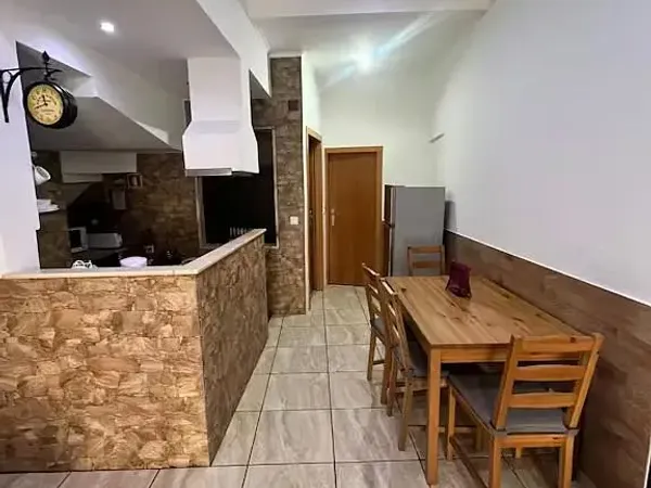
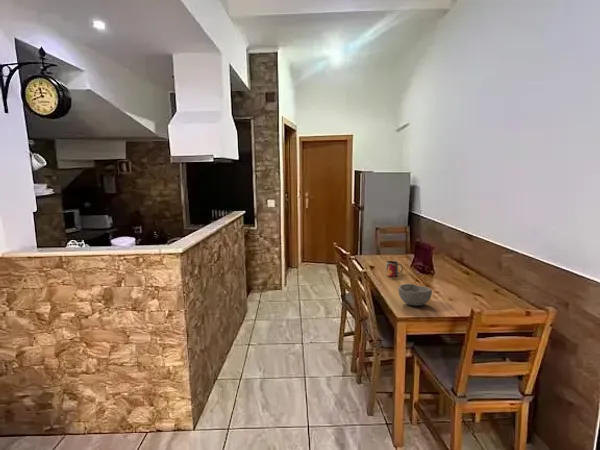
+ mug (394, 268)
+ bowl (414, 295)
